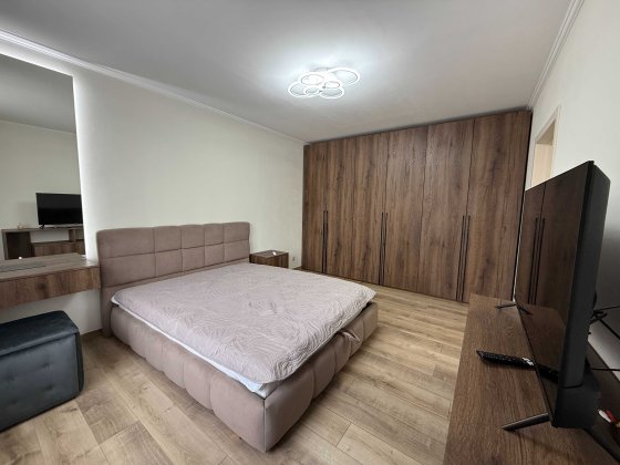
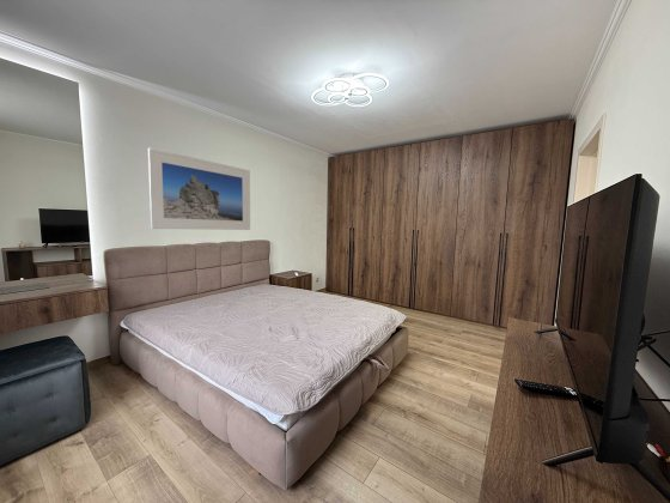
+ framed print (207, 195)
